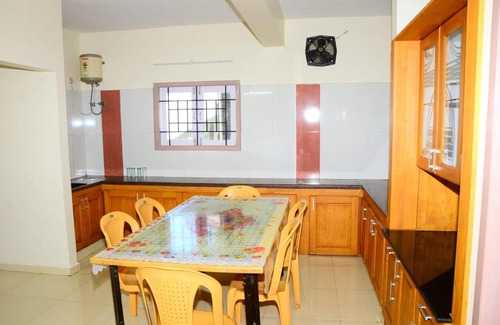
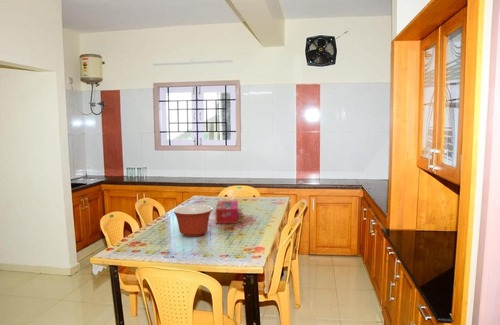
+ mixing bowl (193, 221)
+ tissue box (227, 211)
